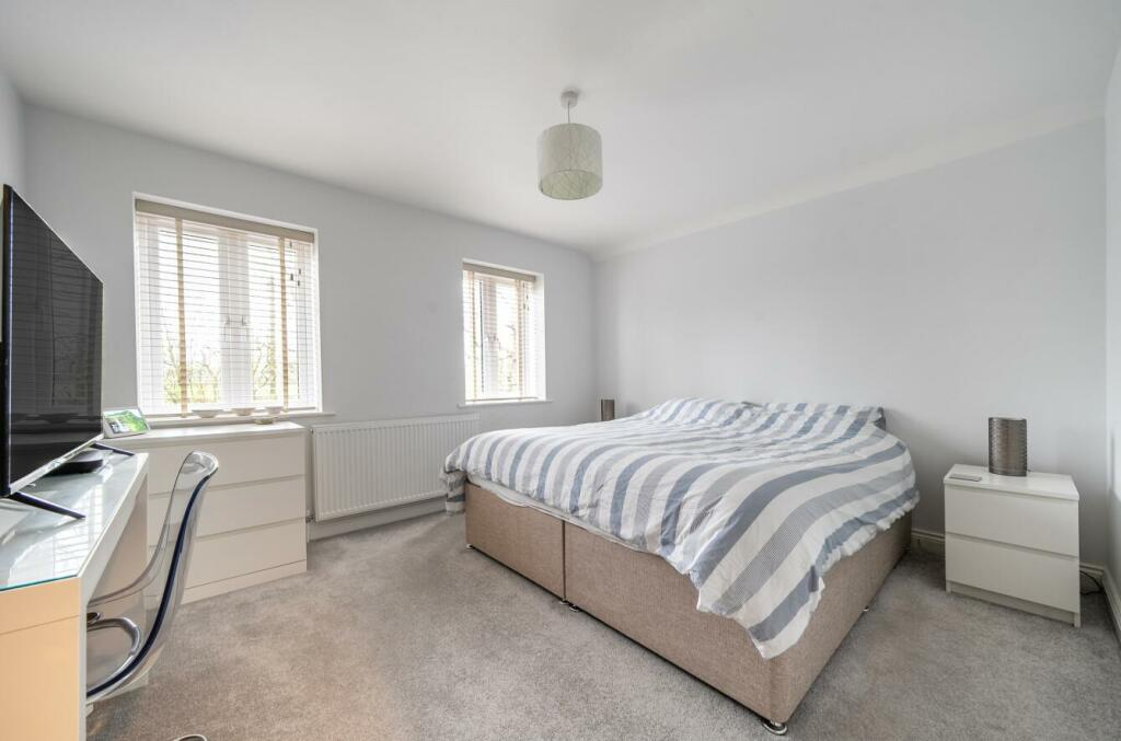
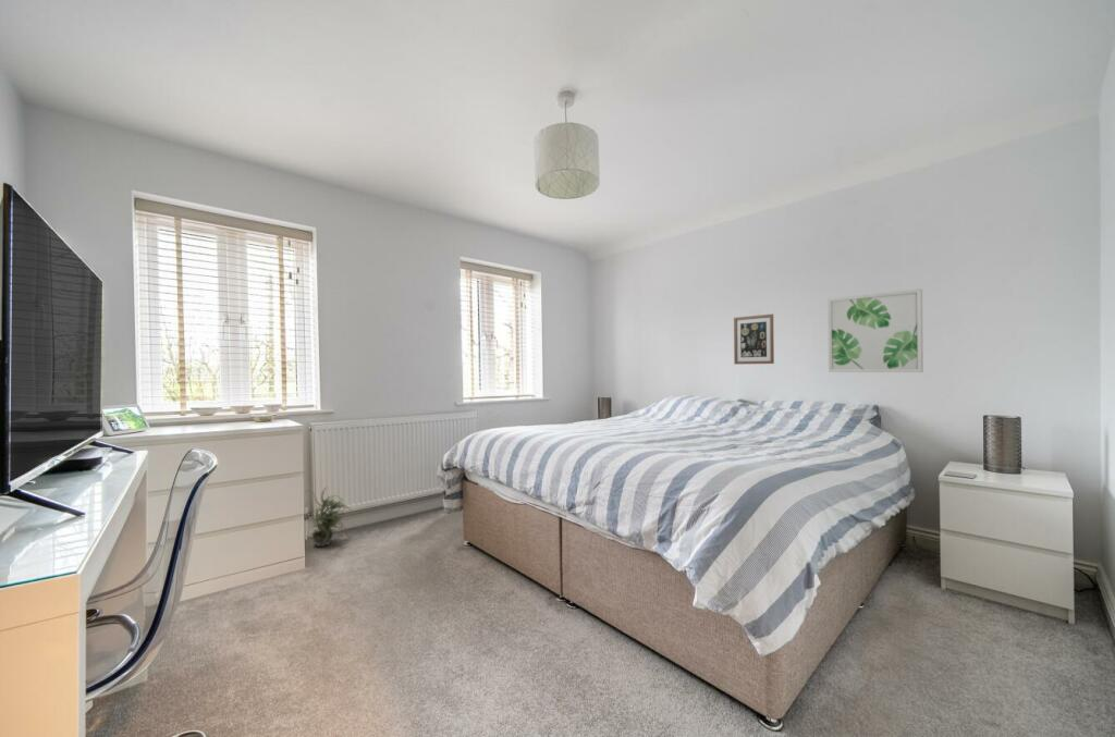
+ wall art (752, 340)
+ wall art (872, 333)
+ potted plant (327, 515)
